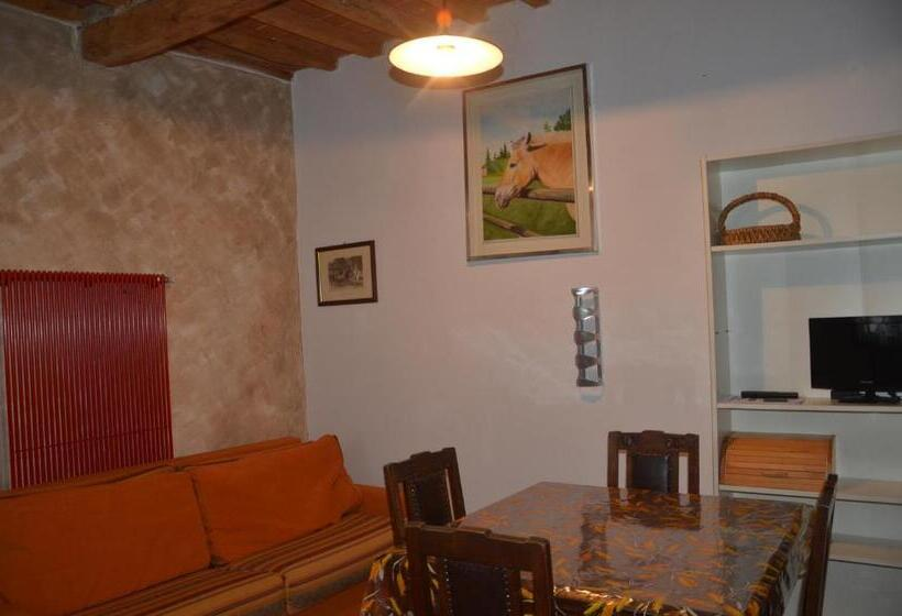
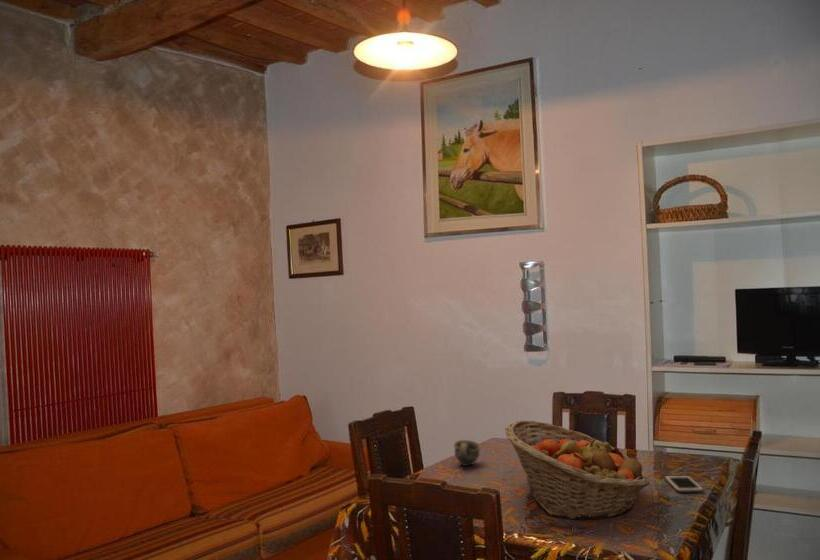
+ fruit basket (575, 464)
+ cell phone (683, 483)
+ cup (465, 452)
